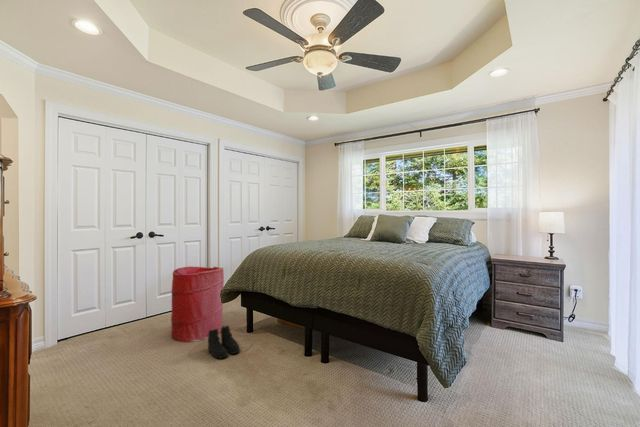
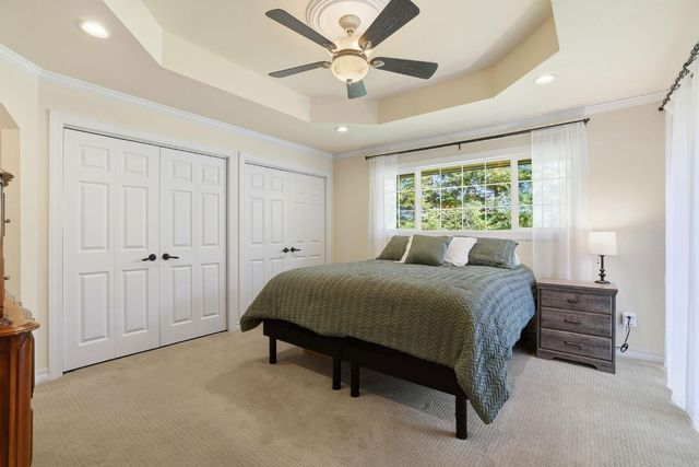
- boots (223, 339)
- laundry hamper (198, 299)
